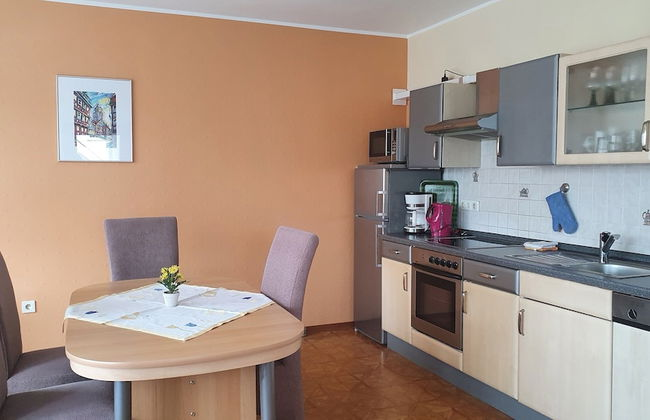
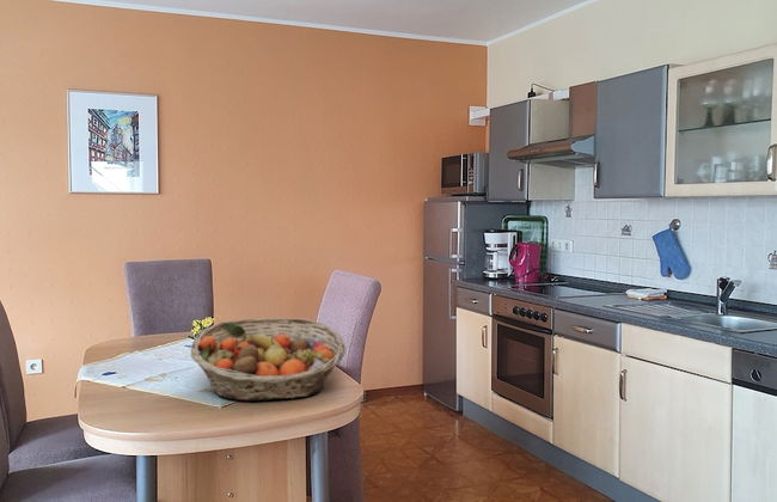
+ fruit basket (269, 356)
